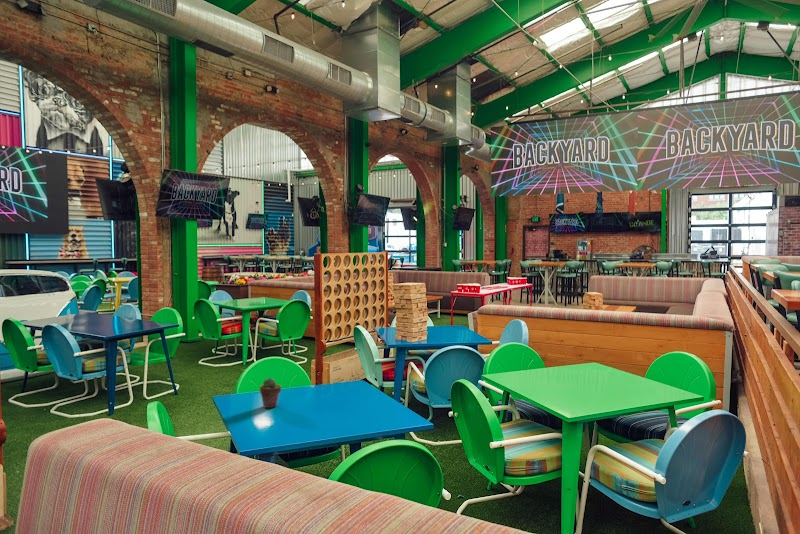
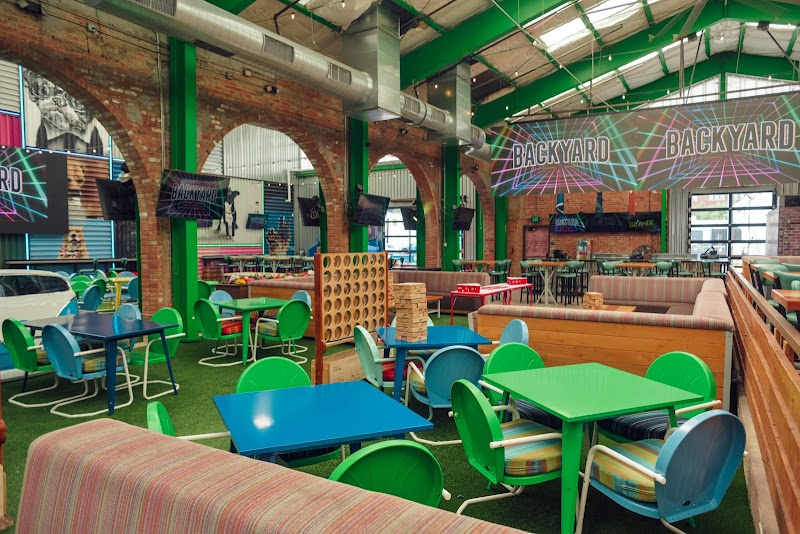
- potted succulent (270, 392)
